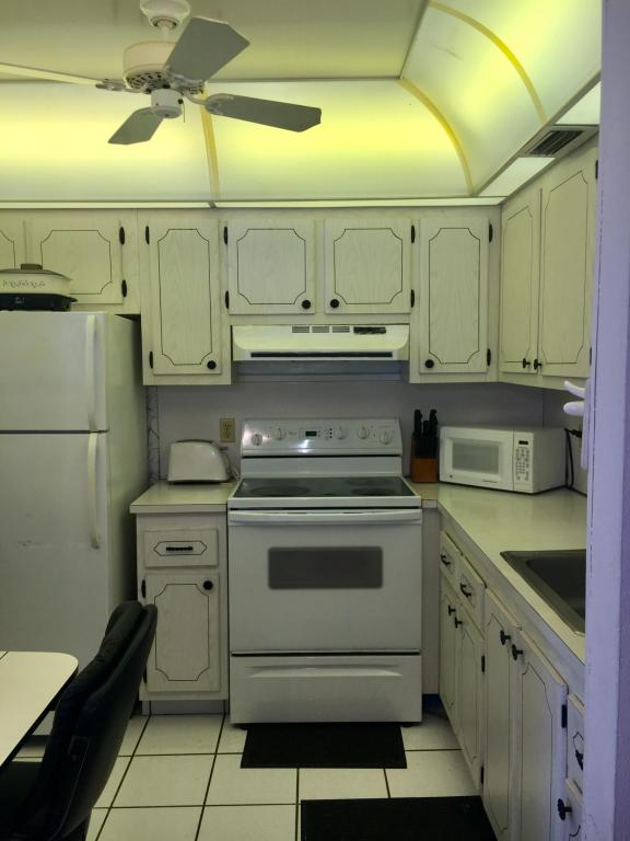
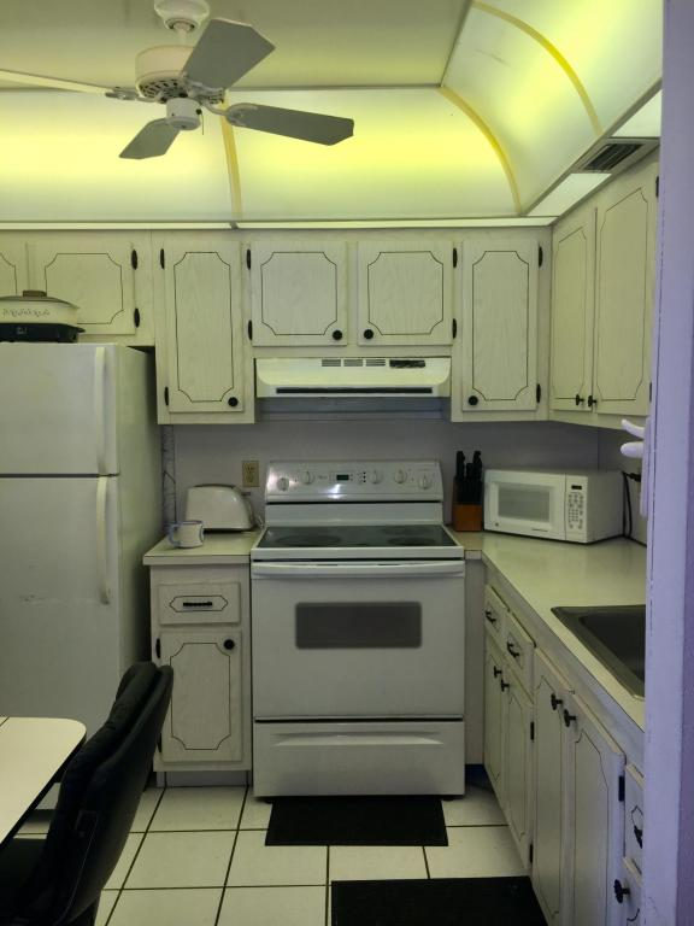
+ mug (186, 534)
